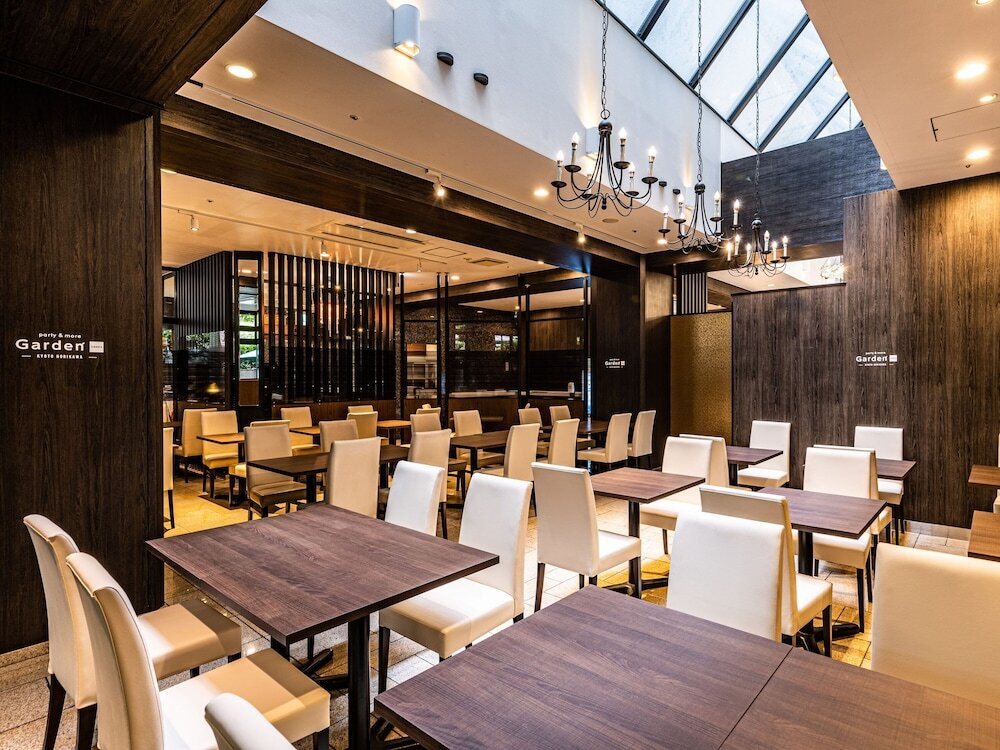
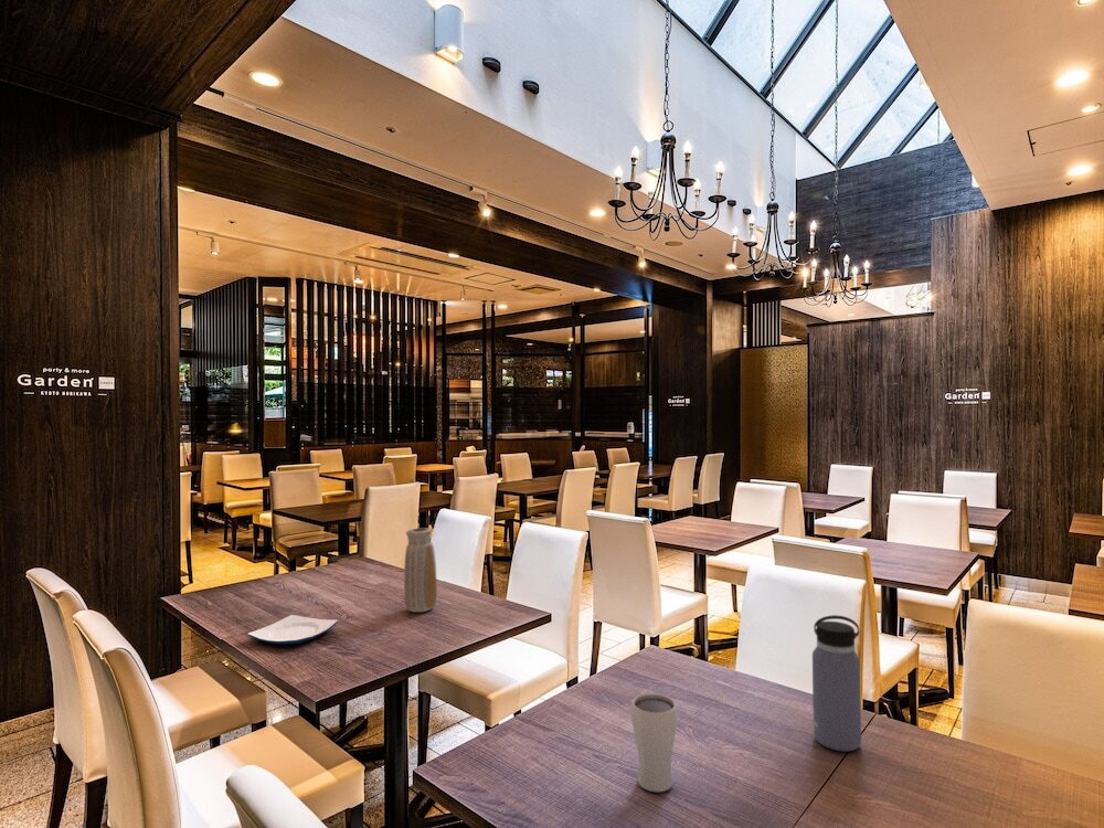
+ drinking glass (654, 743)
+ plate (294, 630)
+ vase (421, 569)
+ water bottle (836, 676)
